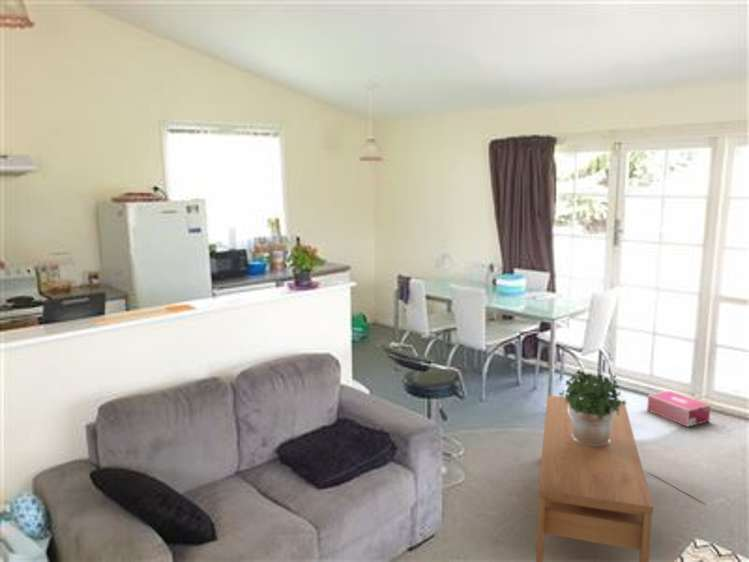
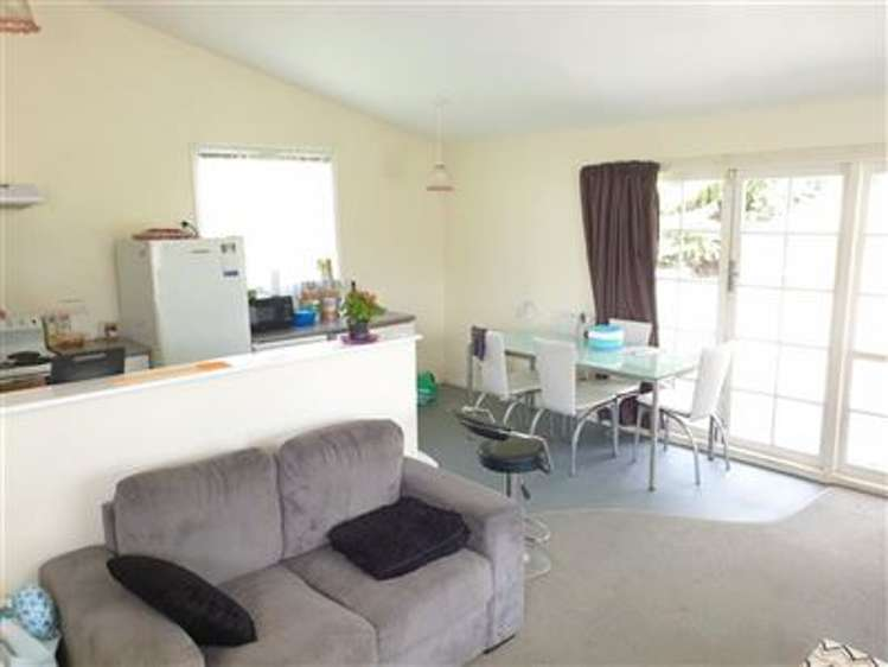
- potted plant (592, 406)
- coffee table (587, 477)
- shoe box (678, 407)
